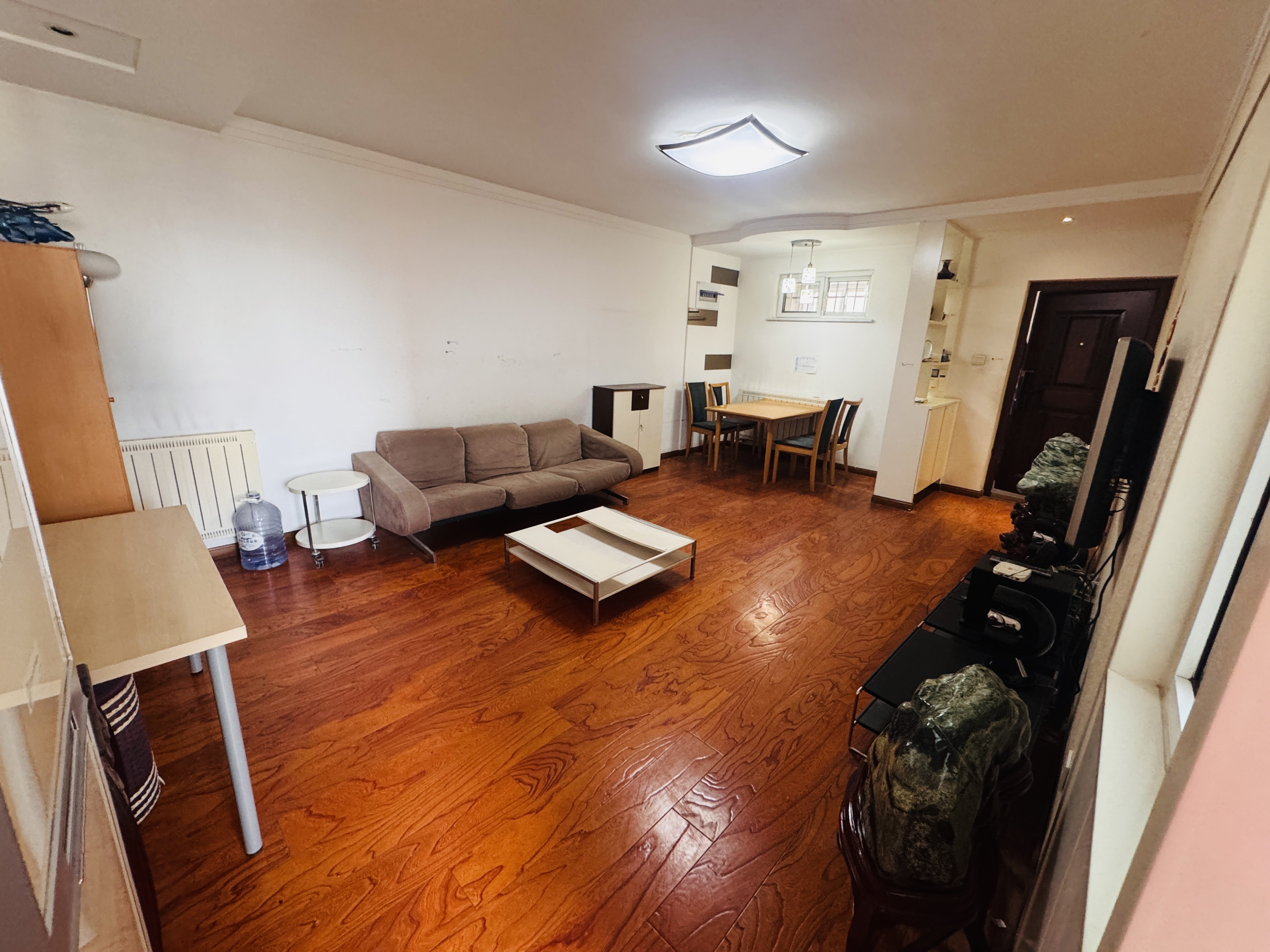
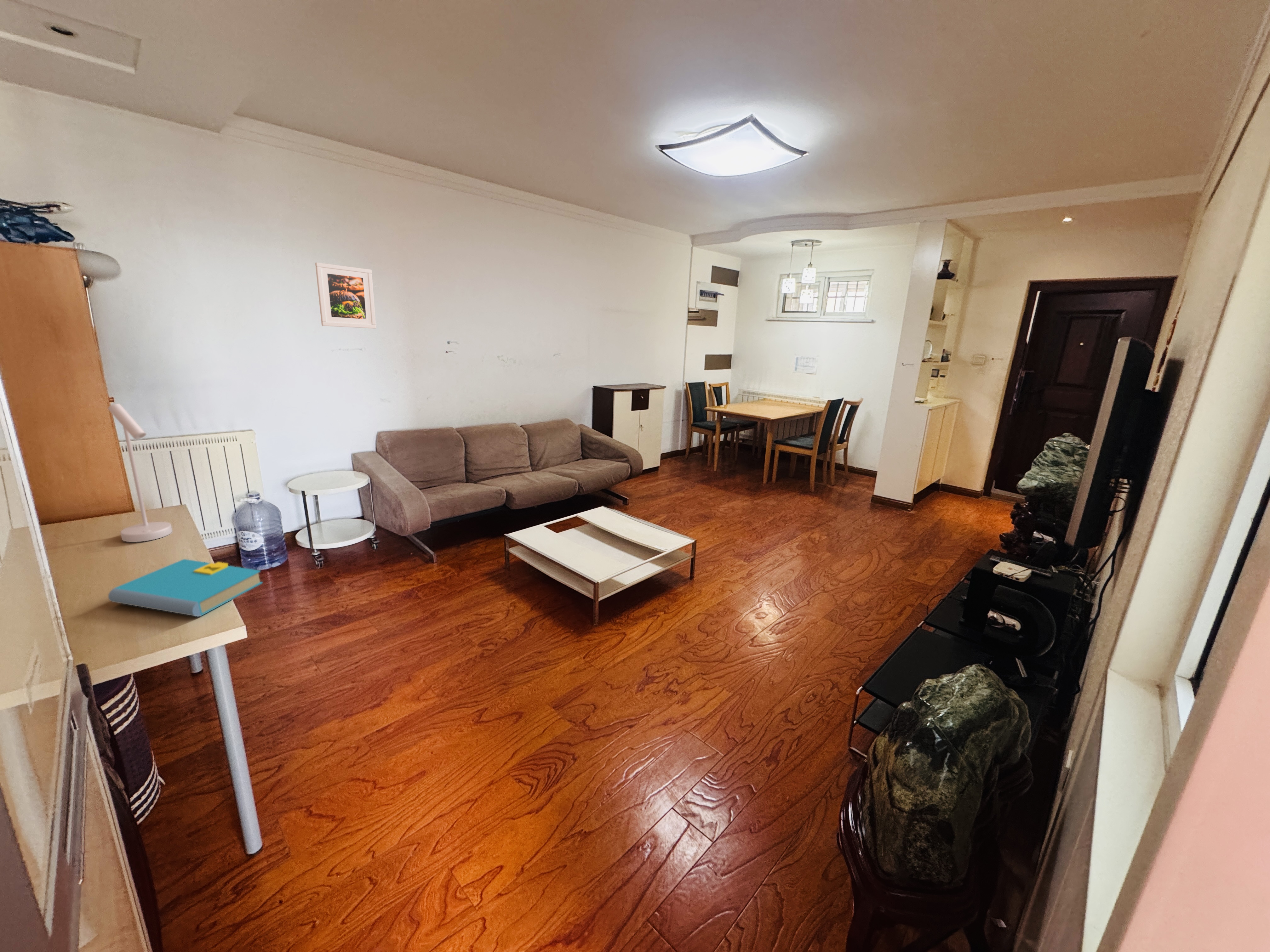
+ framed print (347, 297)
+ desk lamp (134, 474)
+ book (189, 586)
